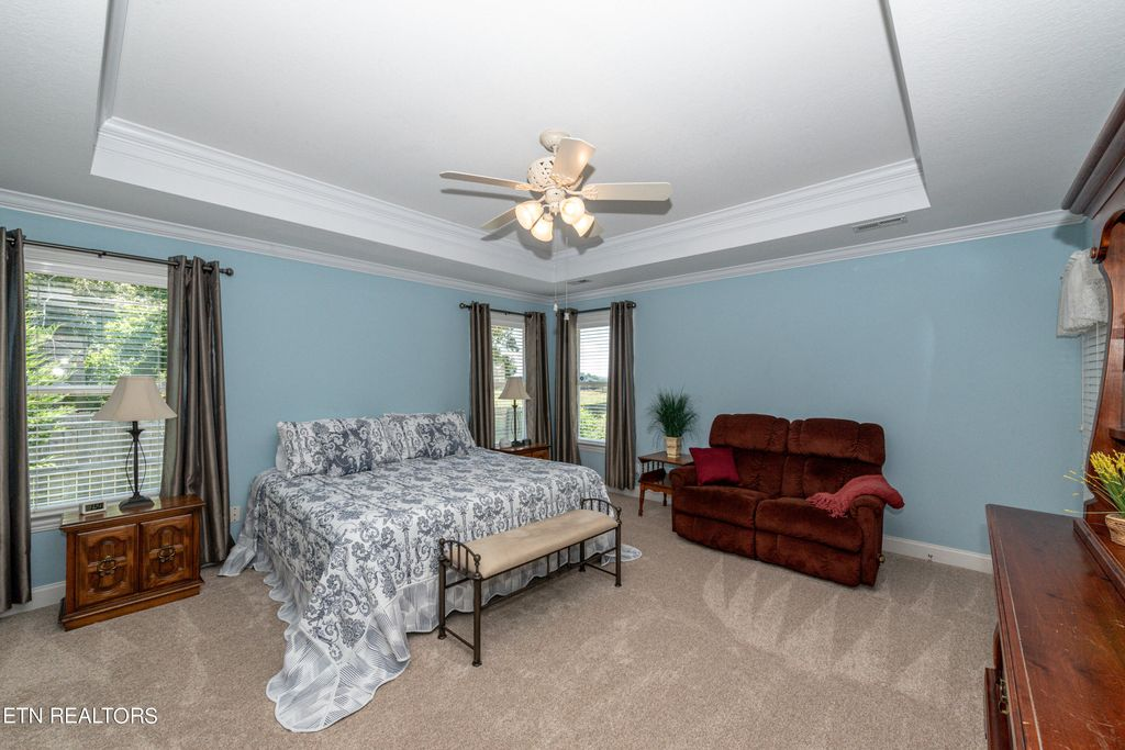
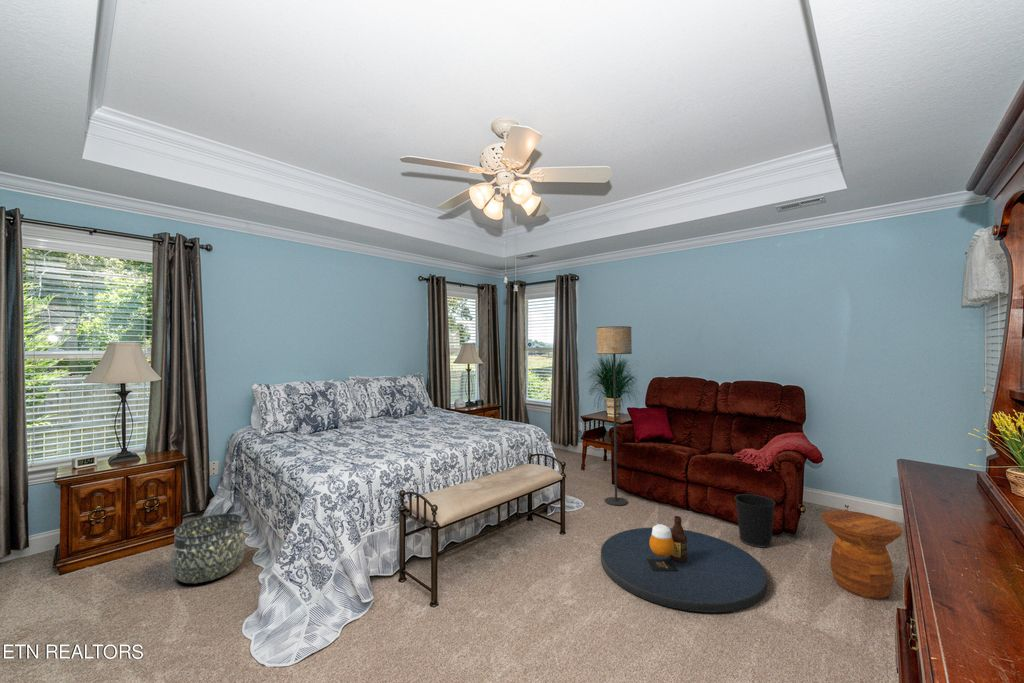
+ wastebasket (755, 520)
+ round table (678, 541)
+ side table (860, 554)
+ floor lamp (615, 414)
+ basket (209, 547)
